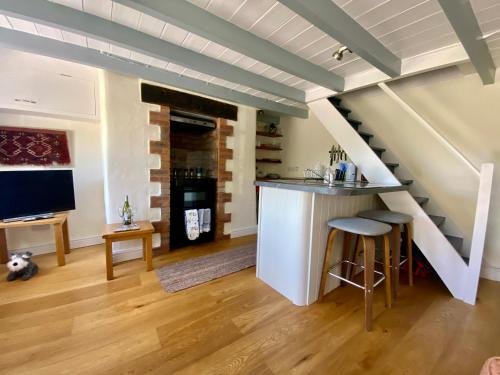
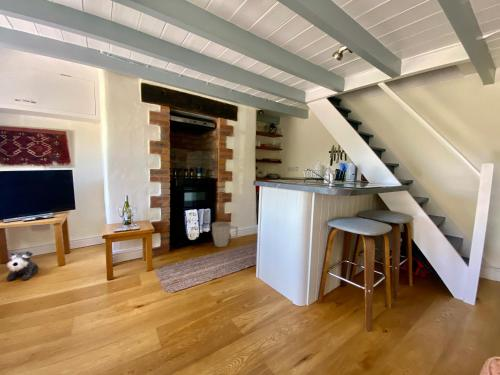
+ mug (223, 234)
